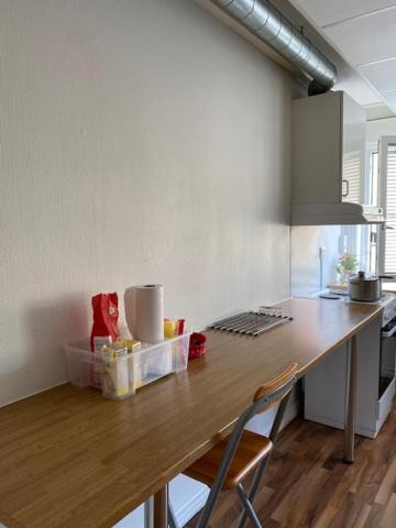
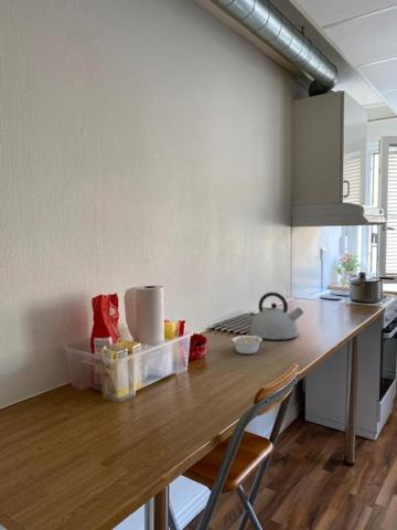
+ kettle (276, 312)
+ legume (247, 343)
